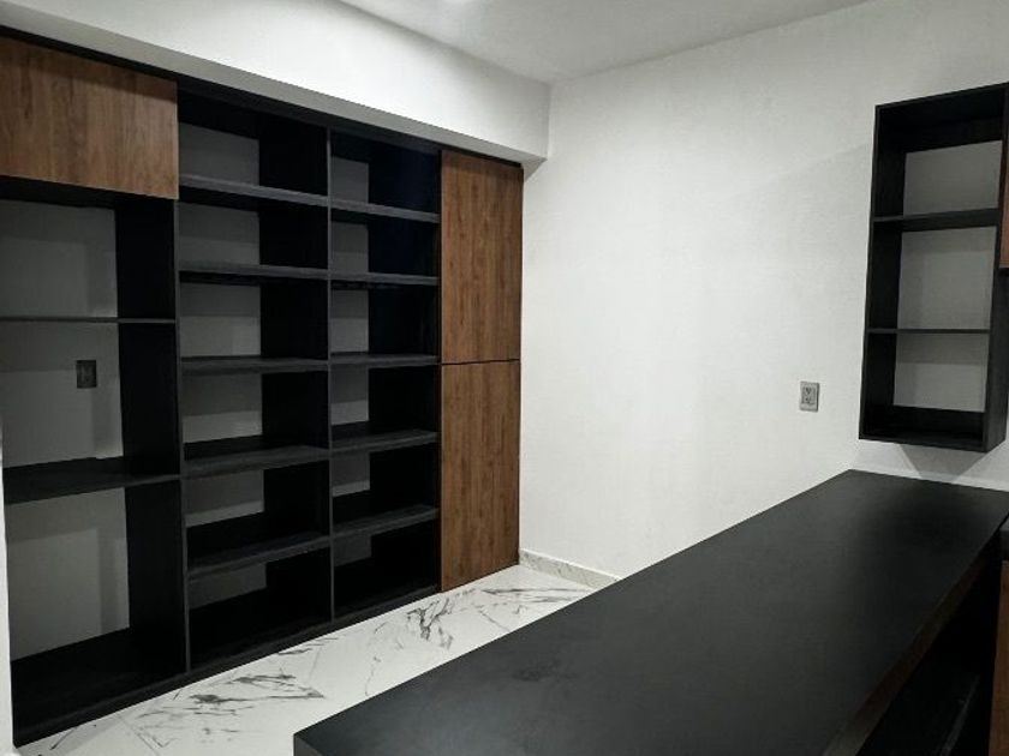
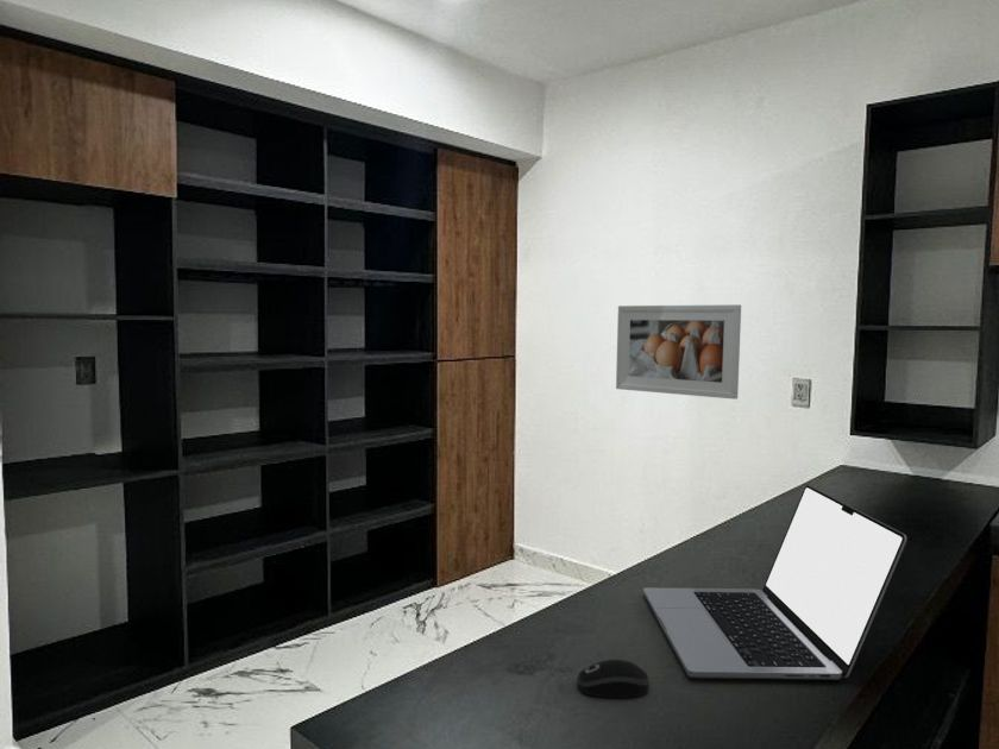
+ computer mouse (612, 674)
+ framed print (674, 350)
+ laptop (768, 574)
